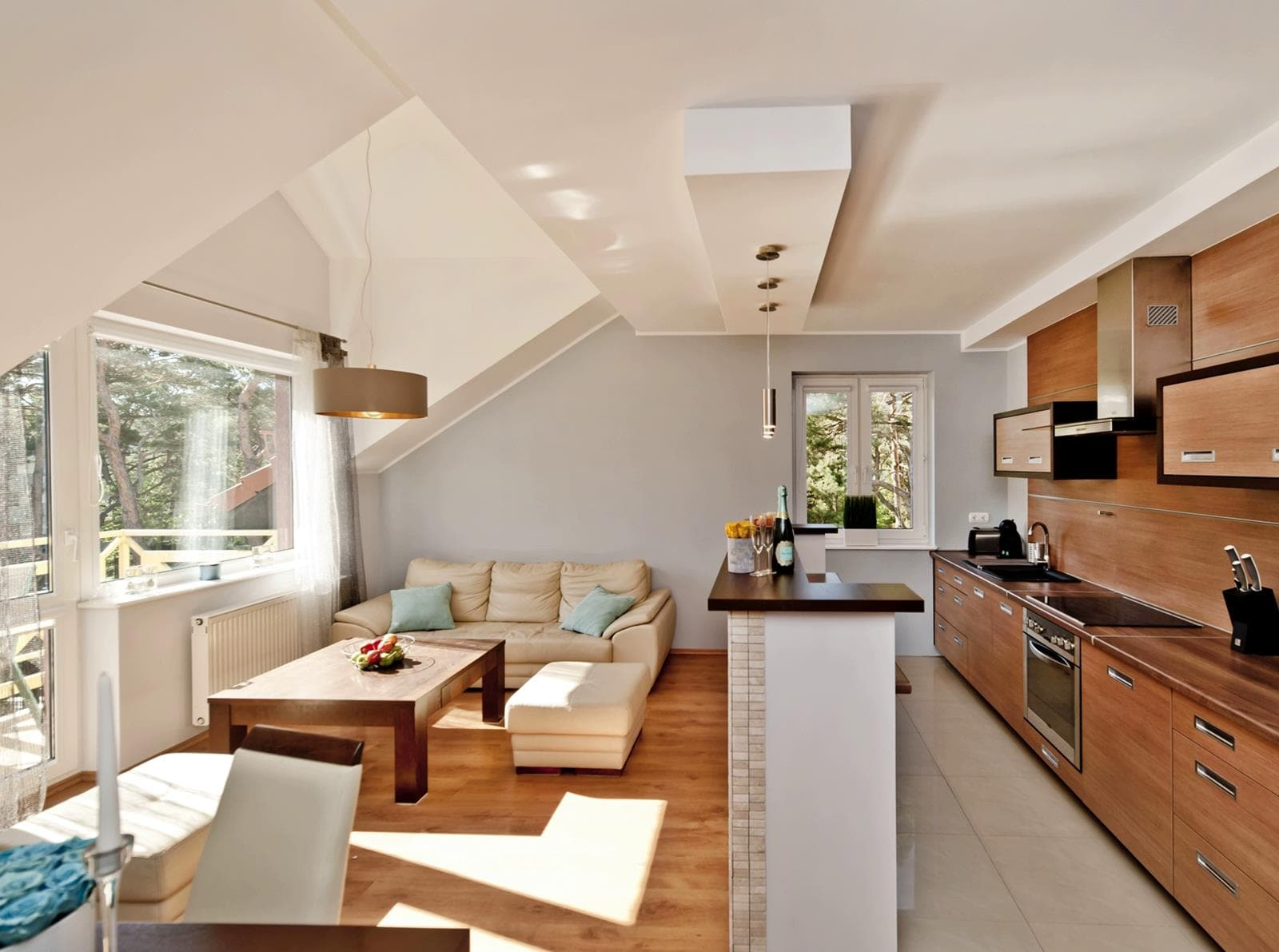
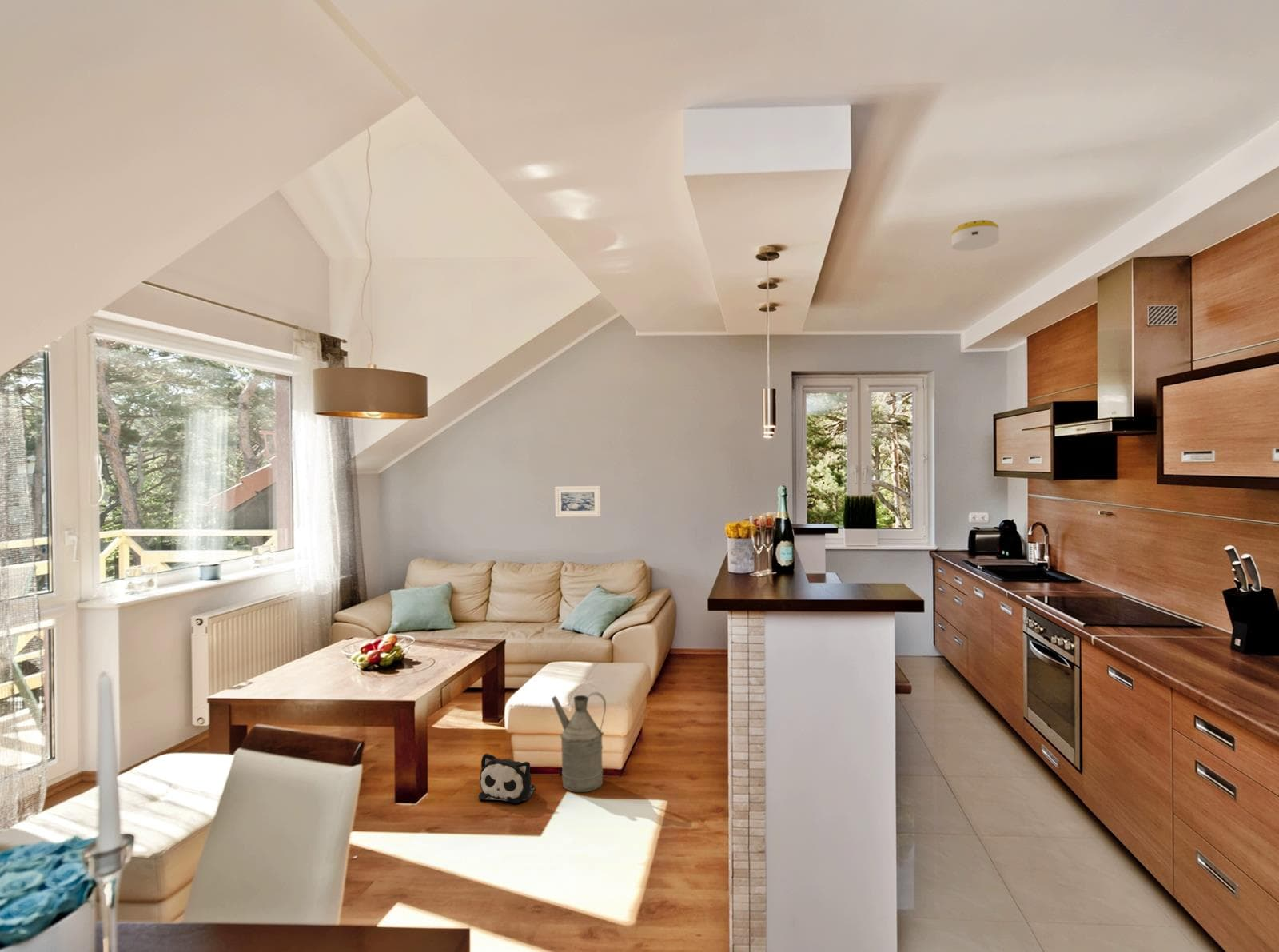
+ smoke detector (974, 235)
+ plush toy (509, 769)
+ watering can (578, 738)
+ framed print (577, 501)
